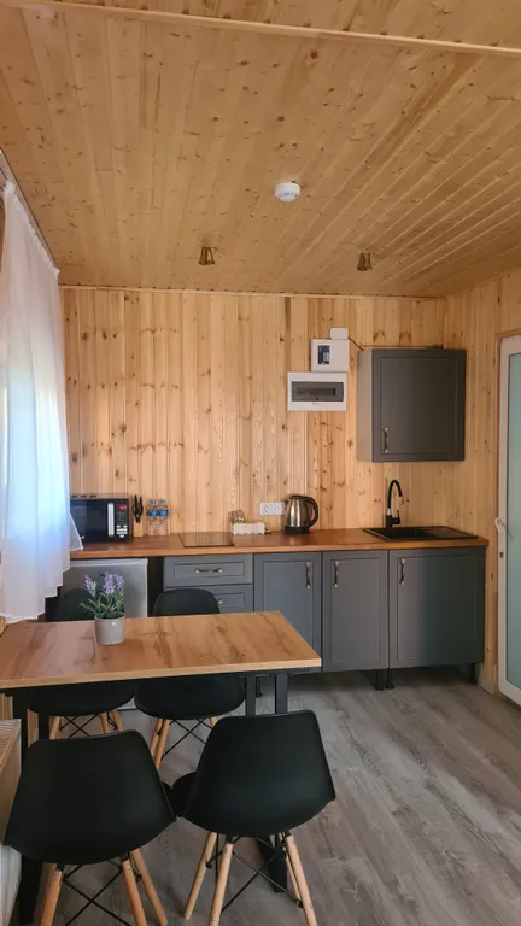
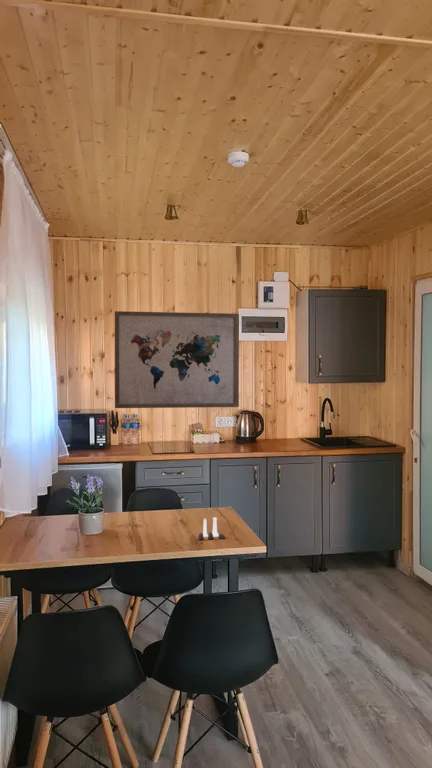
+ wall art (177, 360)
+ salt and pepper shaker set (213, 527)
